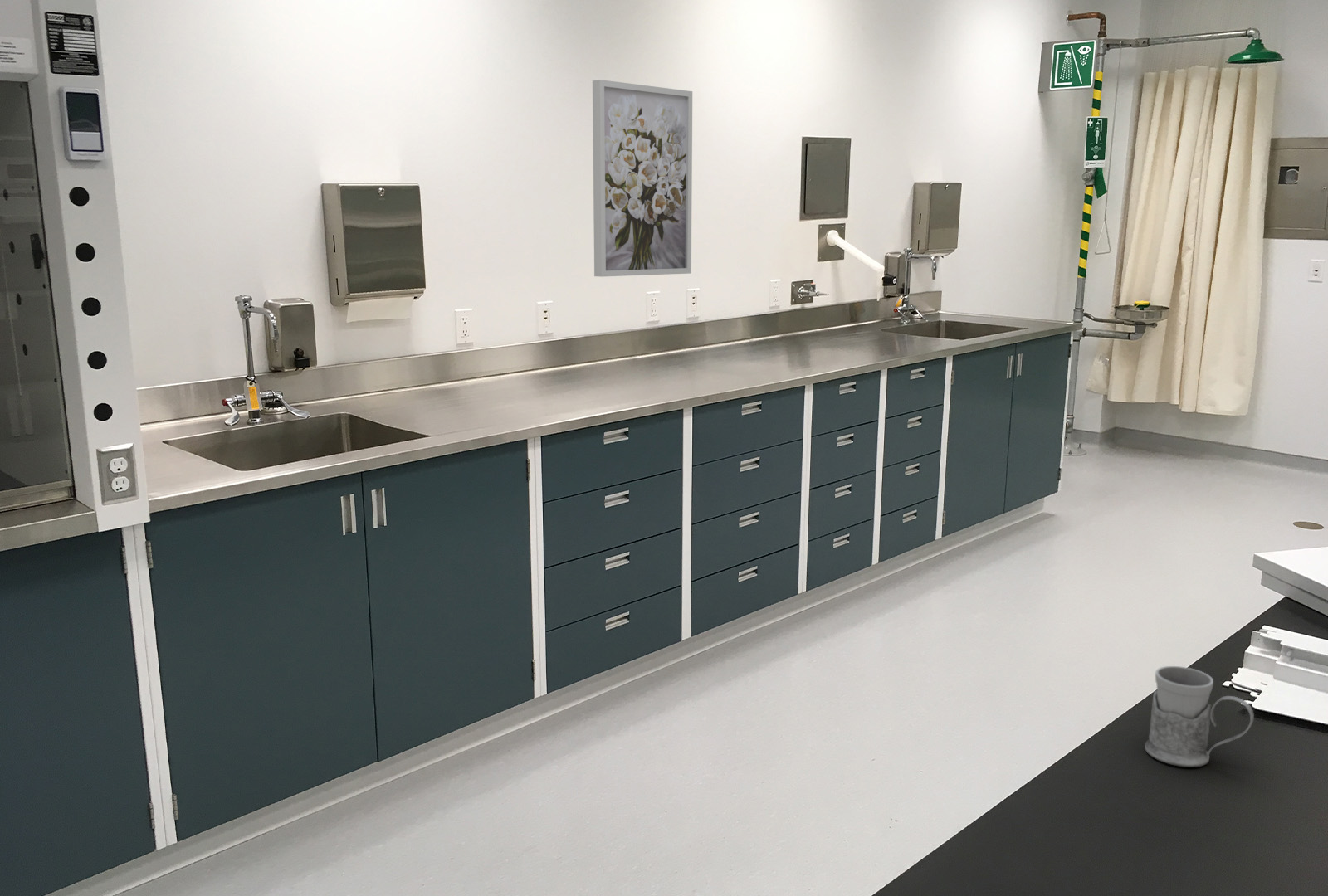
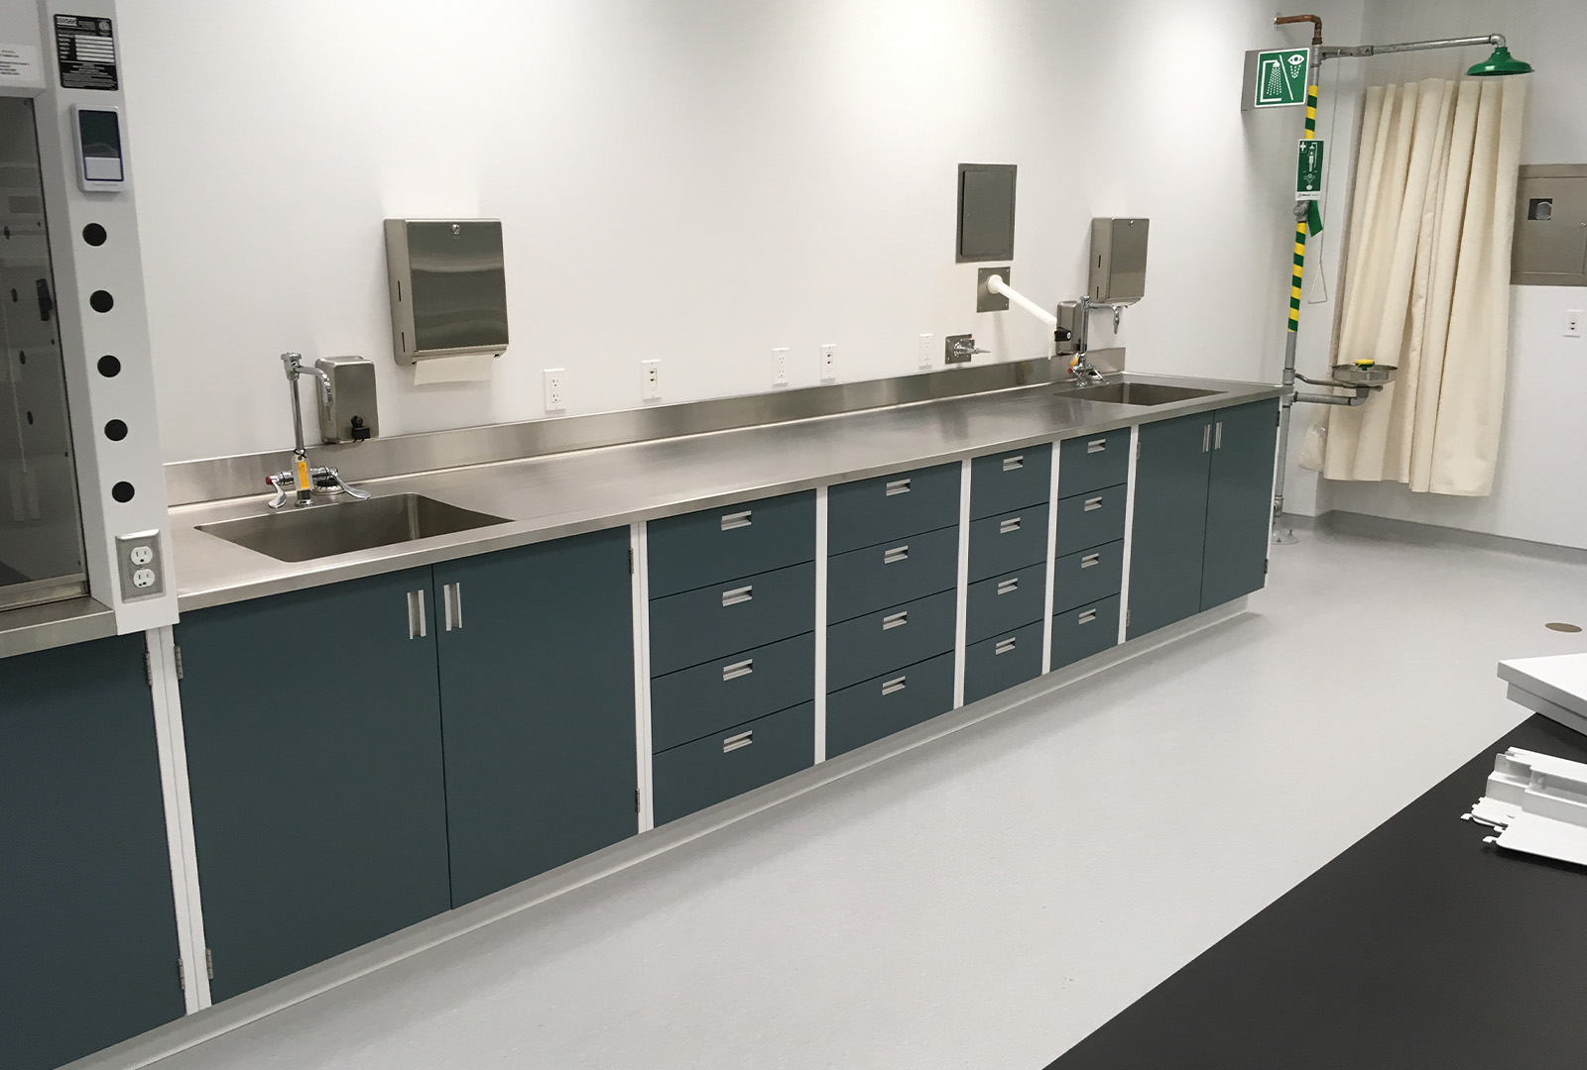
- wall art (644, 182)
- mug (1199, 719)
